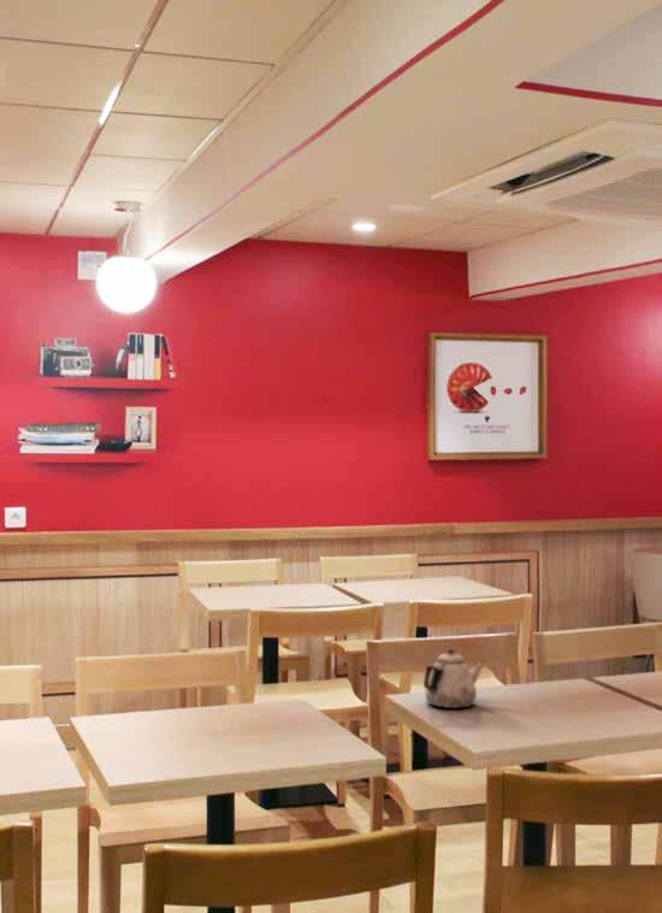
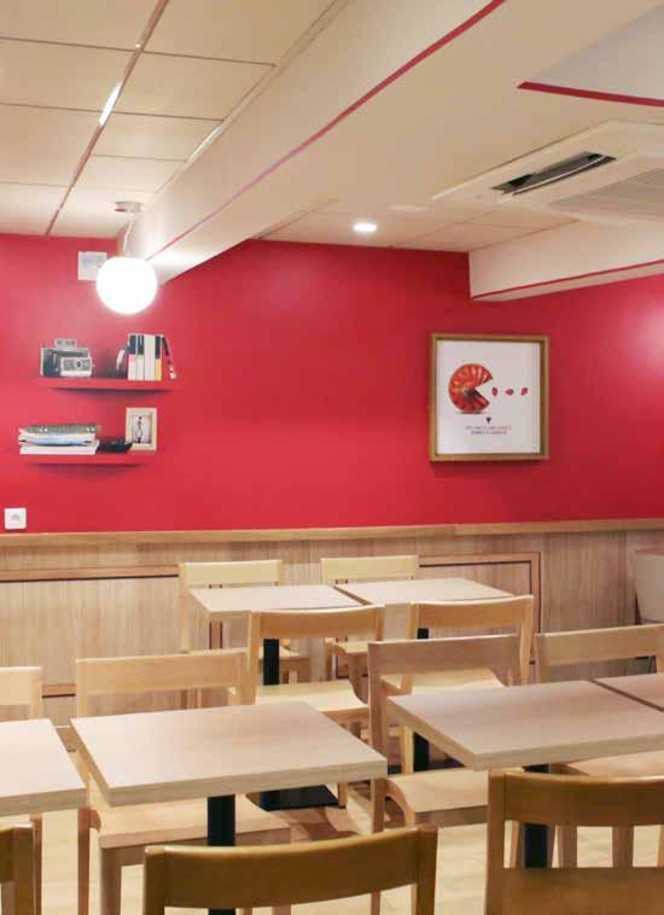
- teapot (454, 676)
